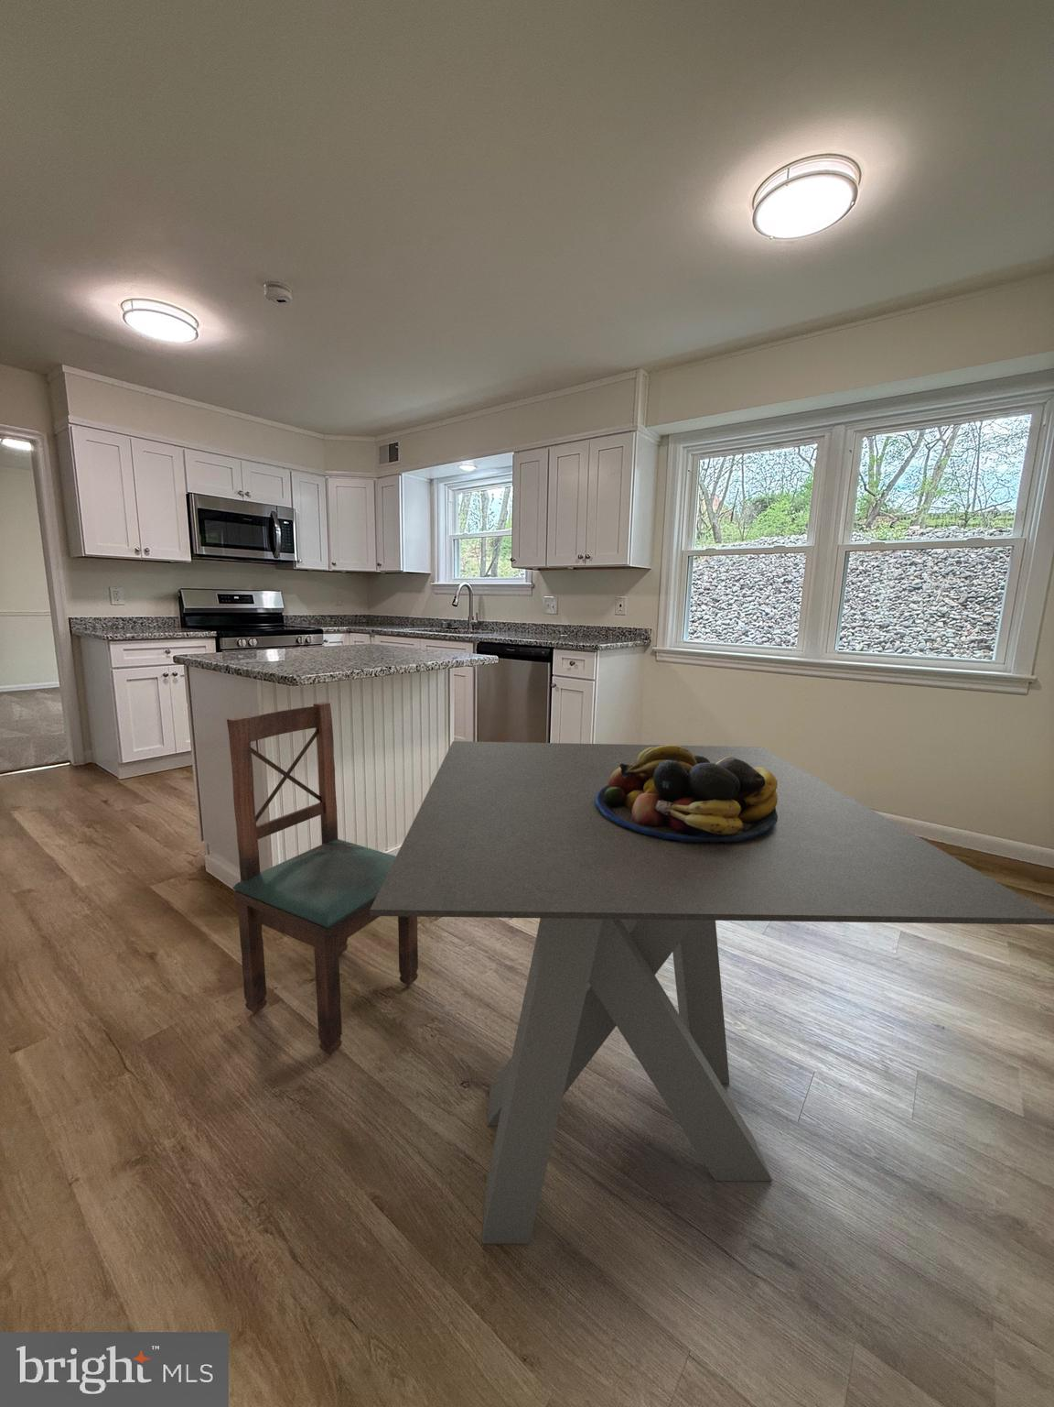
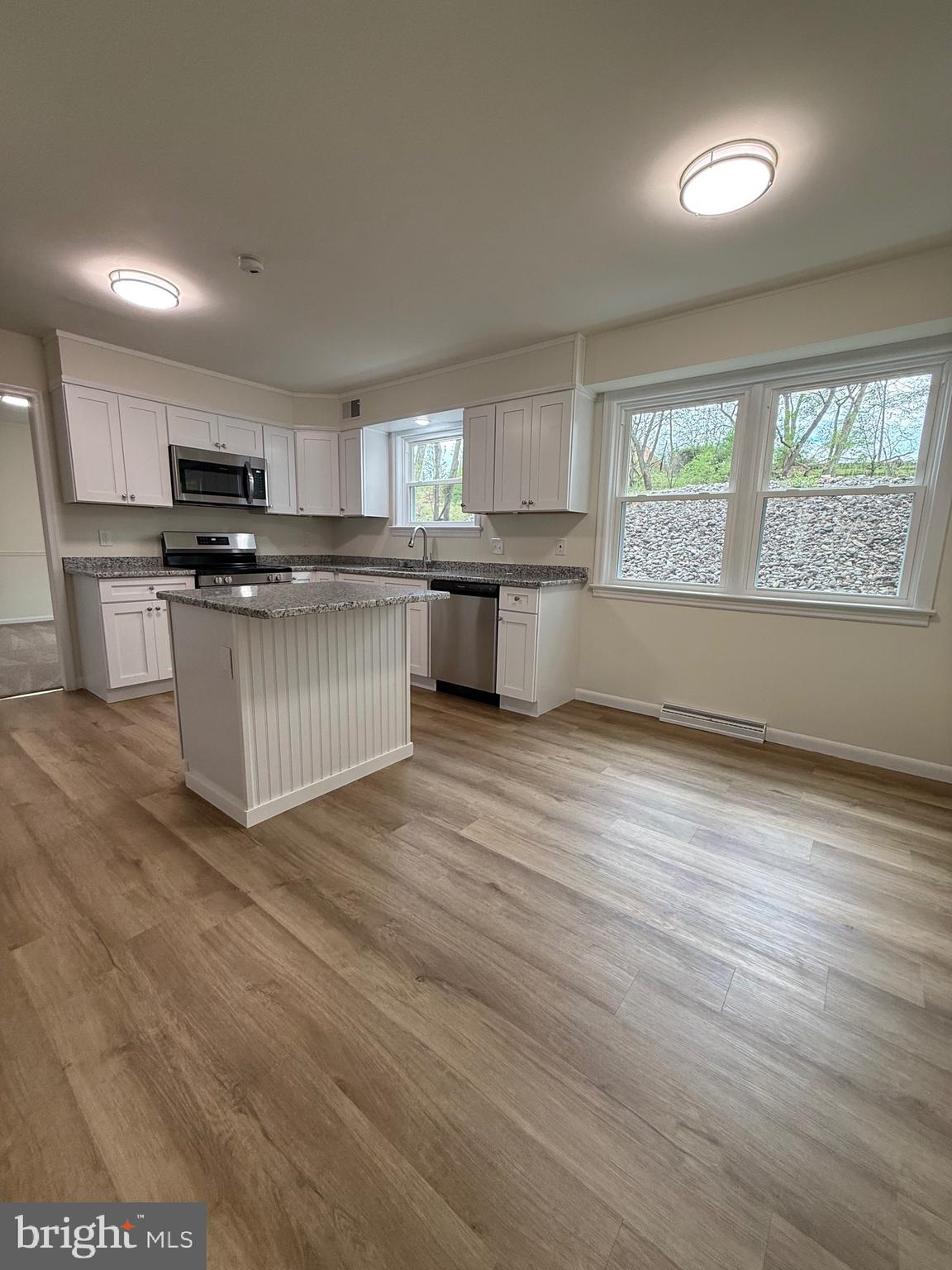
- dining table (631, 977)
- dining chair (330, 863)
- fruit bowl (683, 776)
